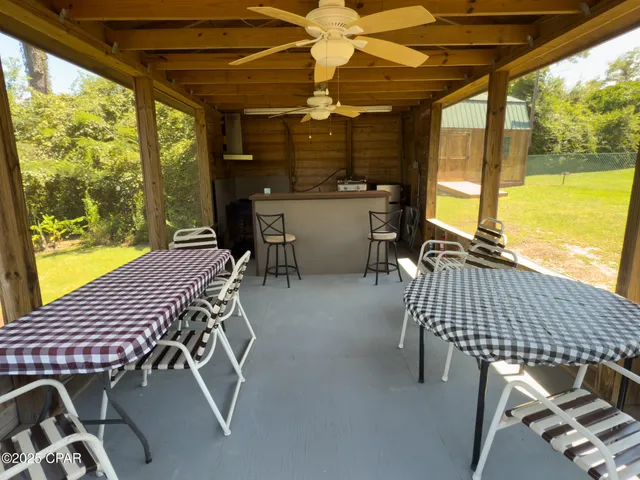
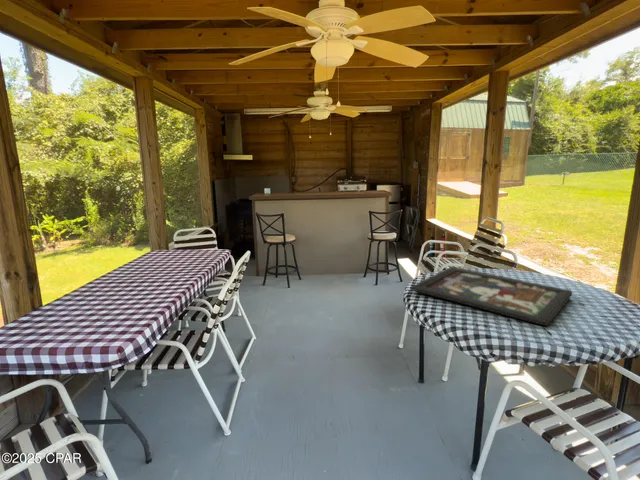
+ board game (488, 291)
